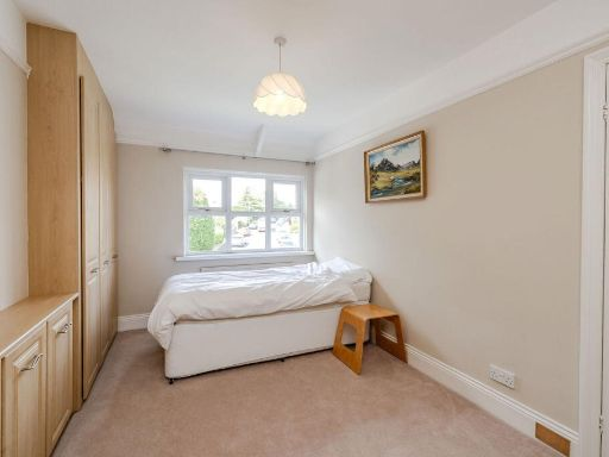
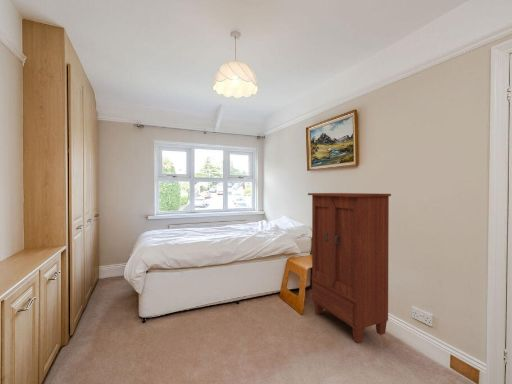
+ cabinet (346, 258)
